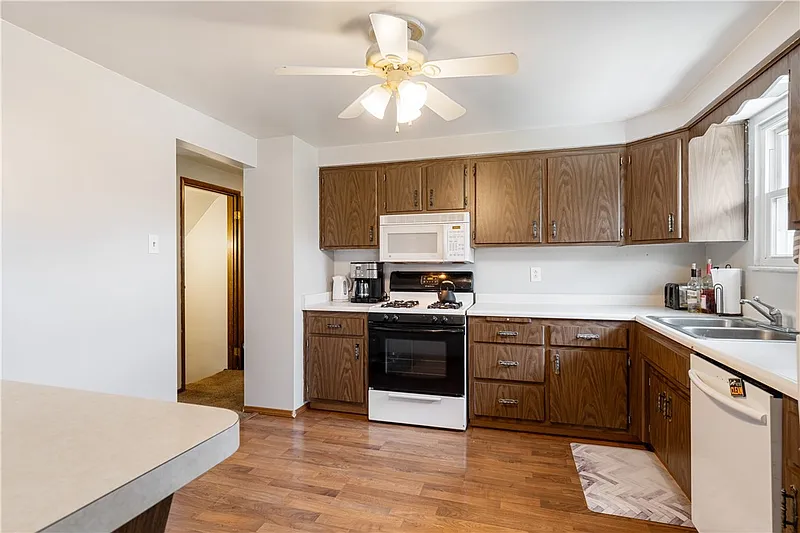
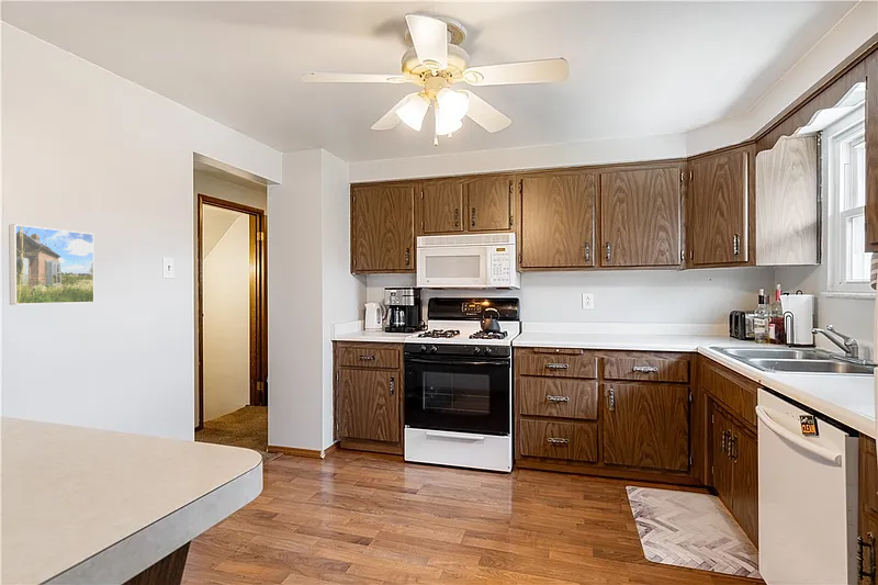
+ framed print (55, 266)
